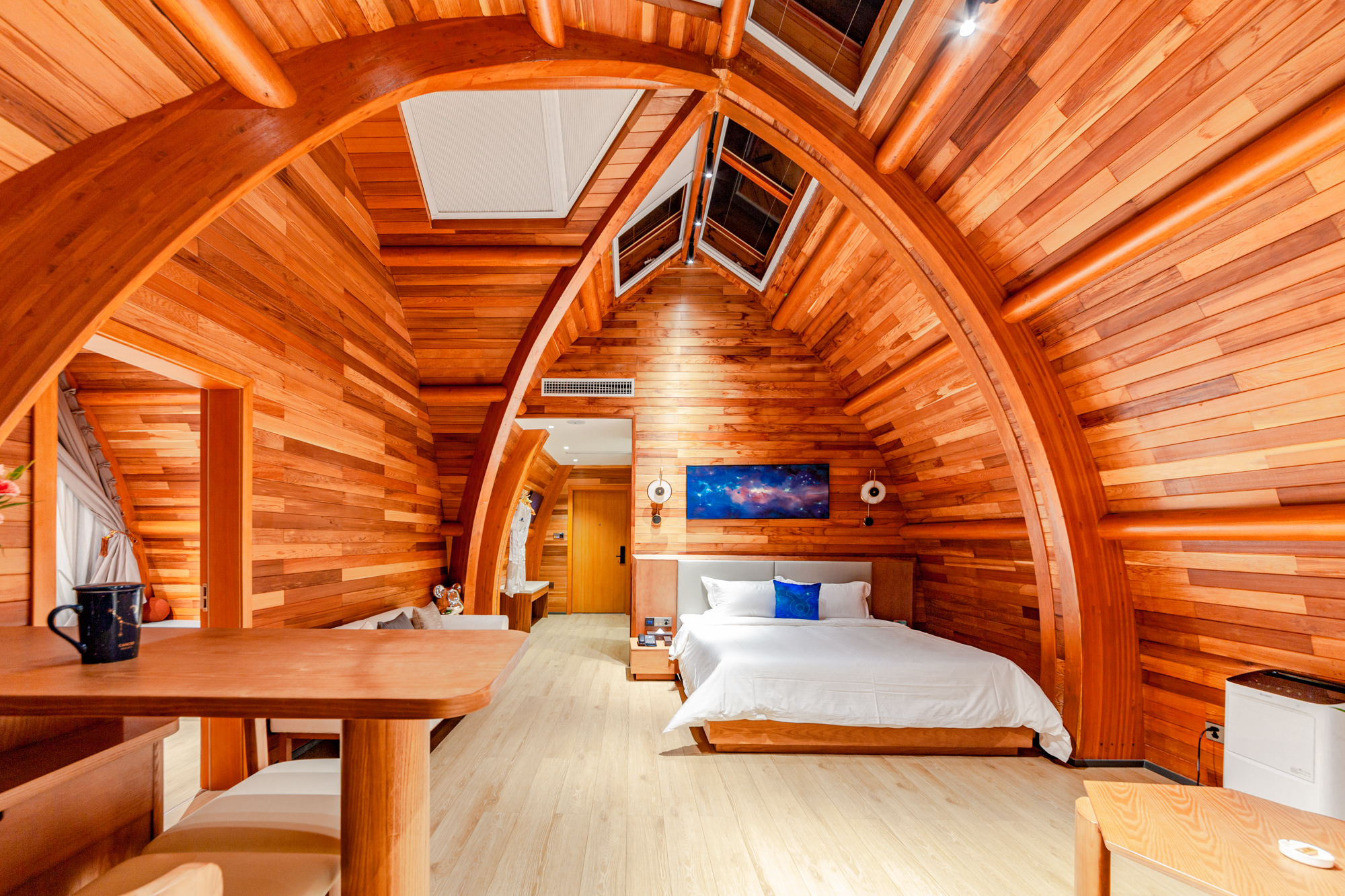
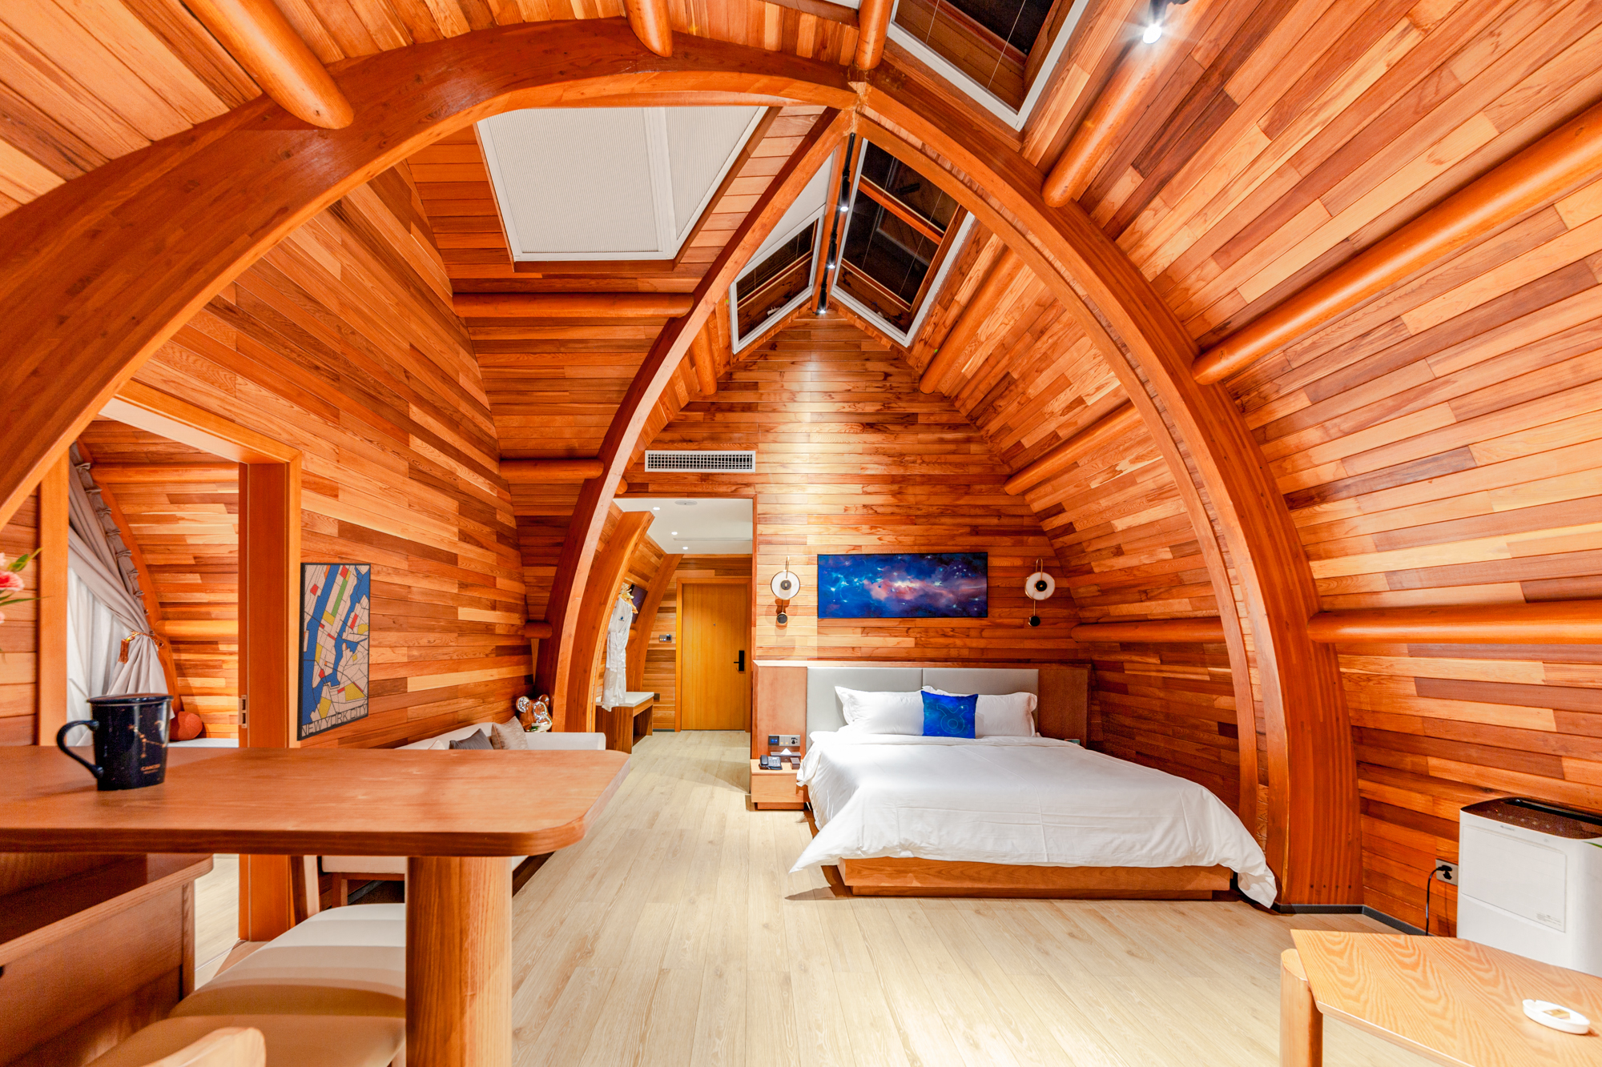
+ wall art (336, 644)
